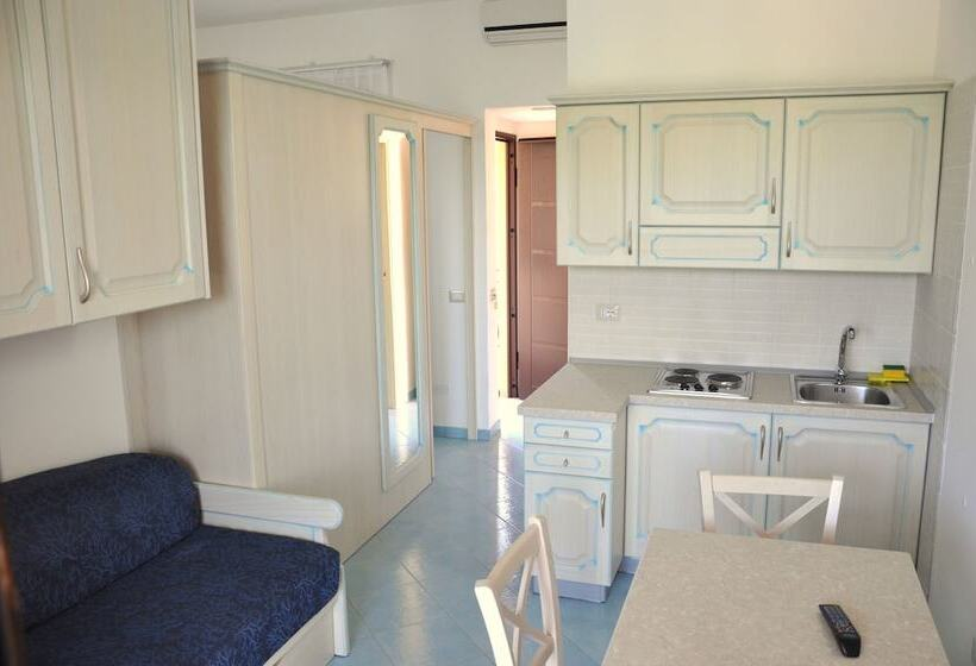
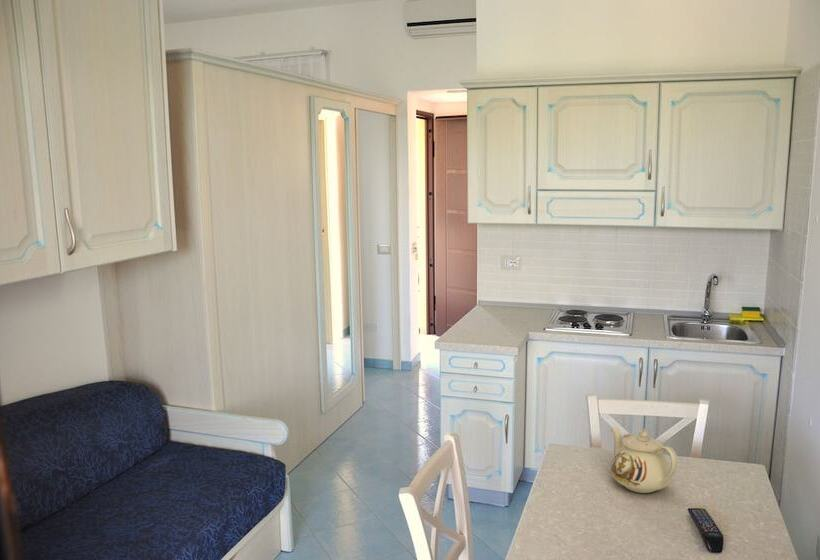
+ teapot (641, 457)
